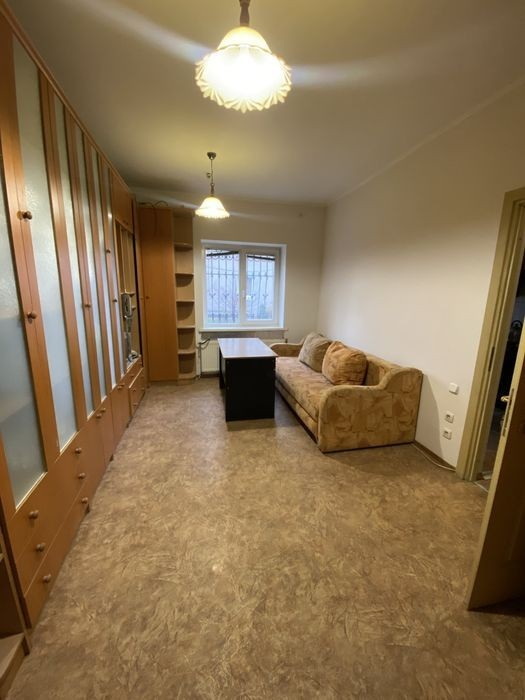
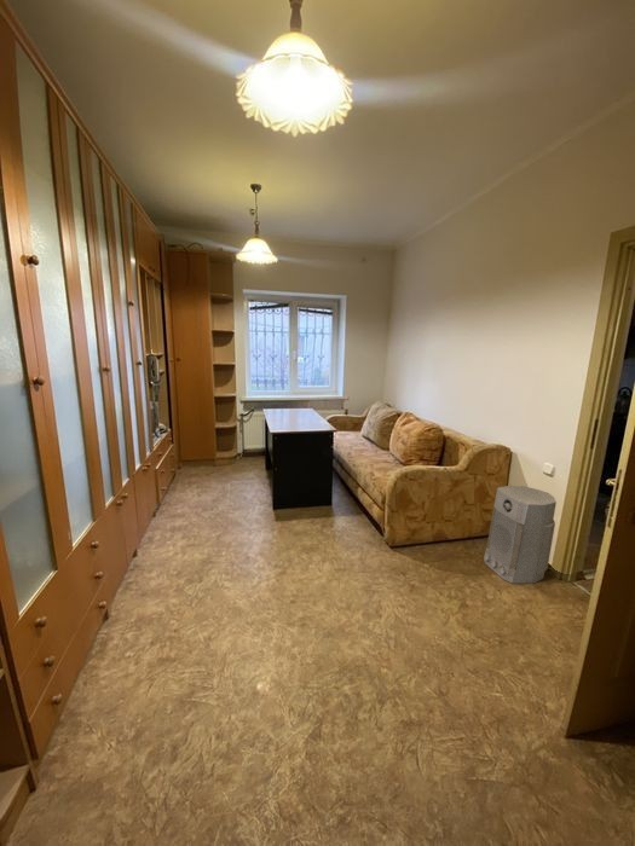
+ air purifier (521, 532)
